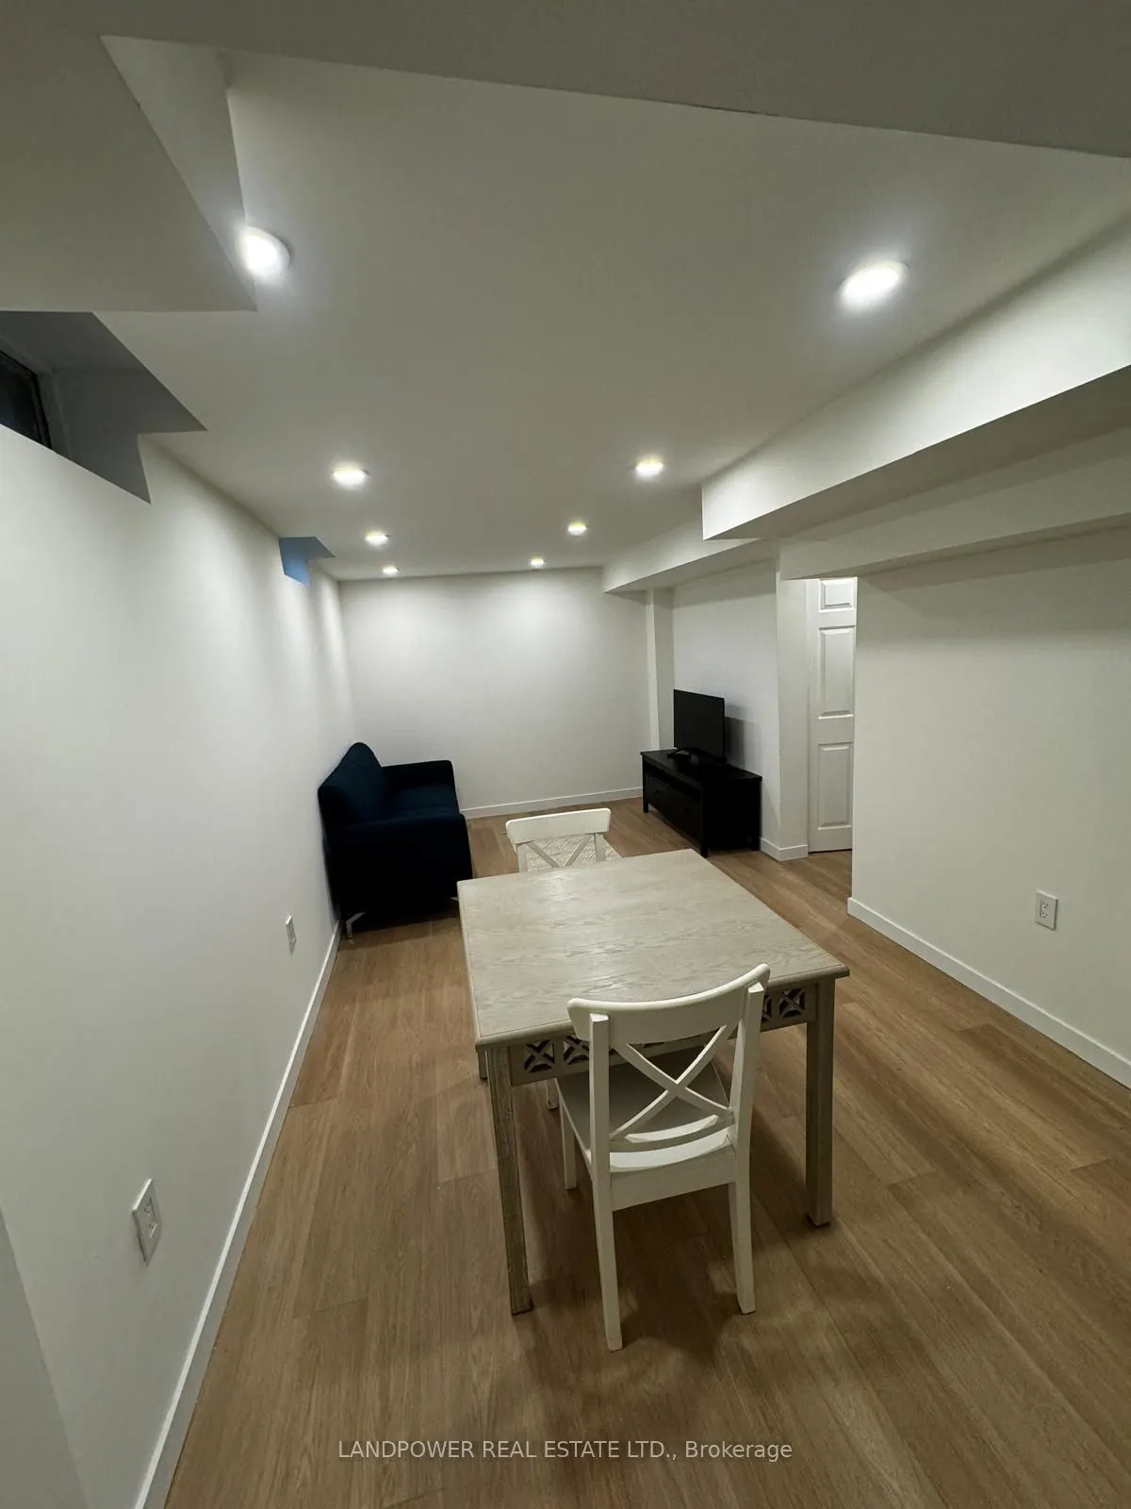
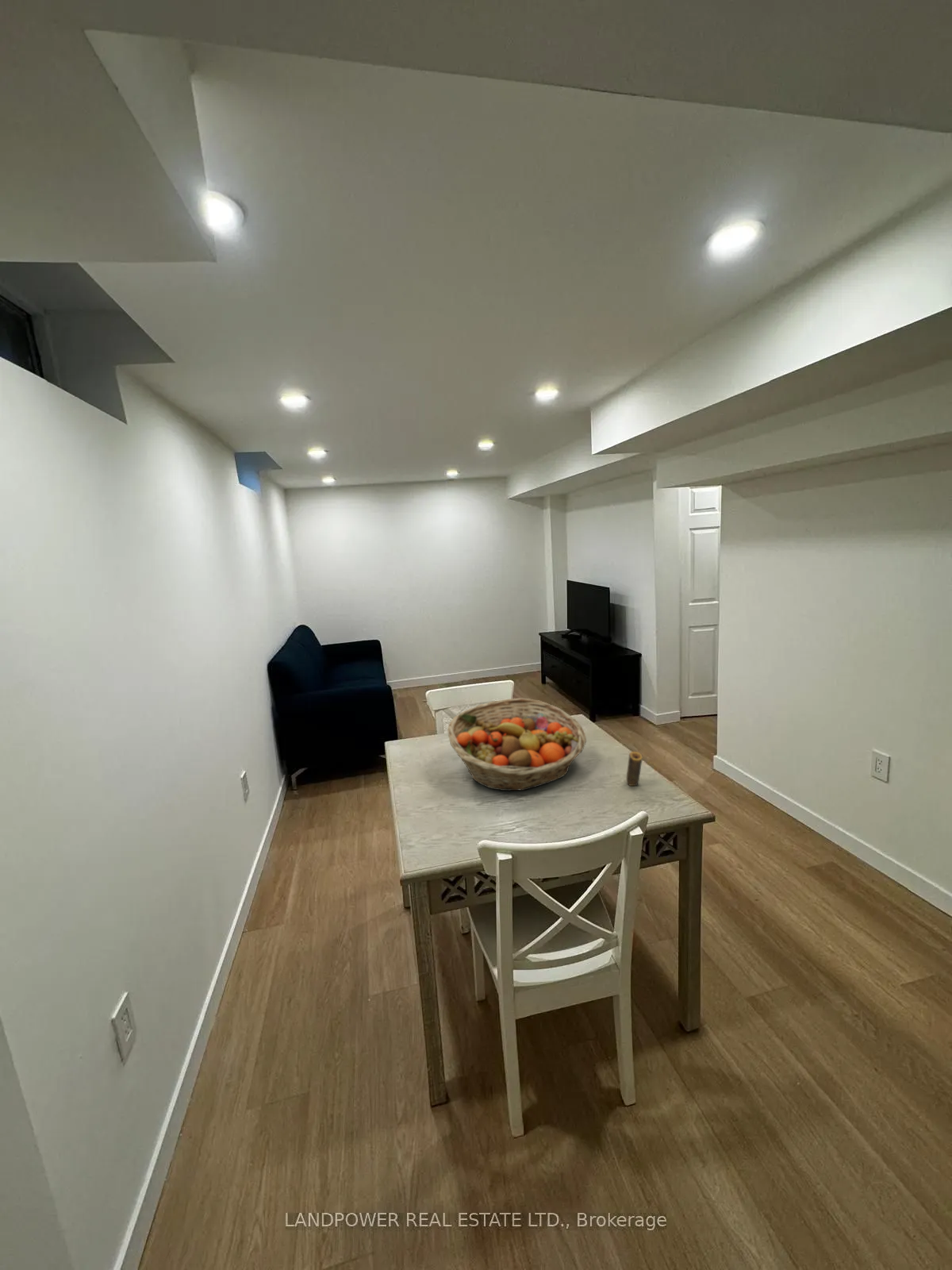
+ candle (634, 768)
+ fruit basket (516, 741)
